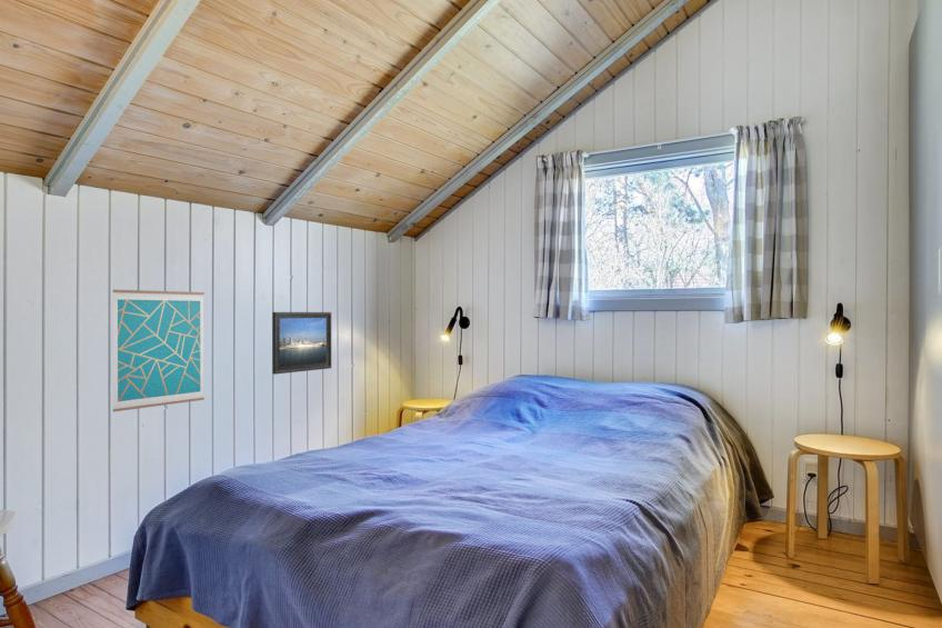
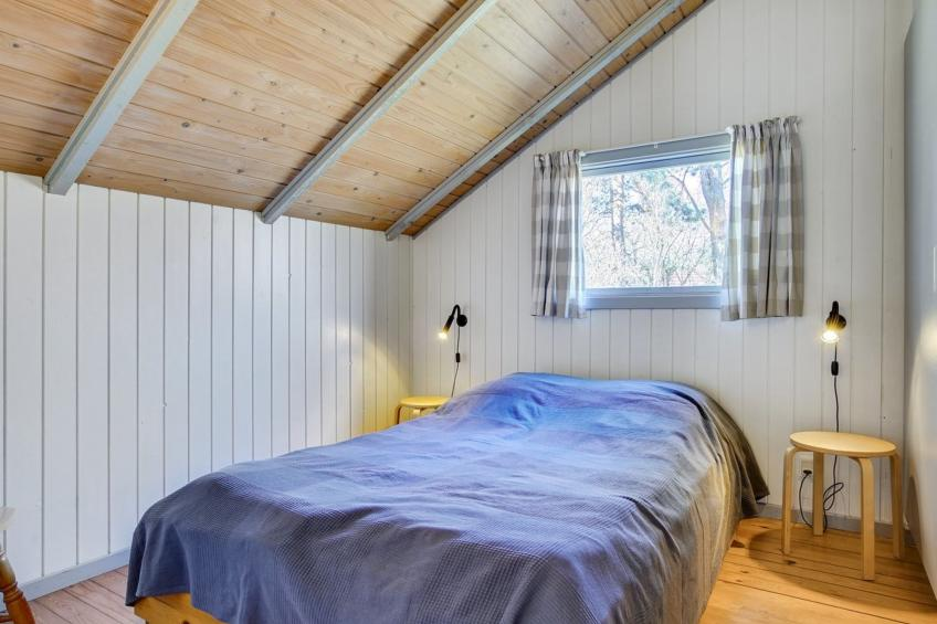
- wall art (161, 348)
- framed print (303, 341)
